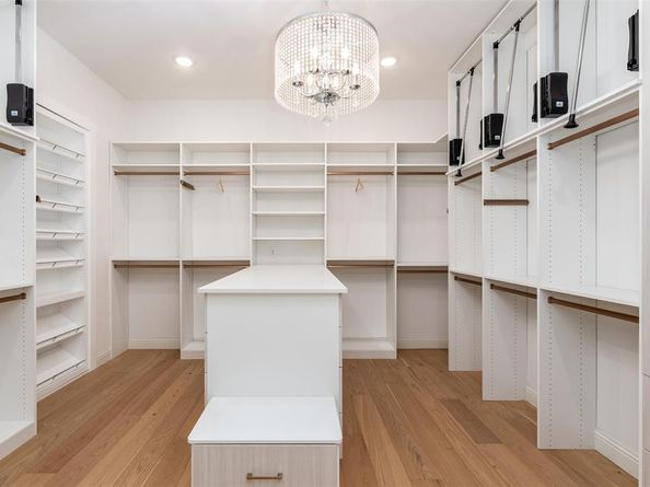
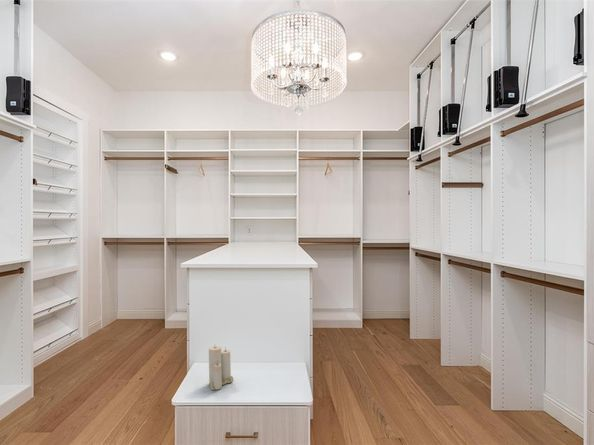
+ candle (219, 363)
